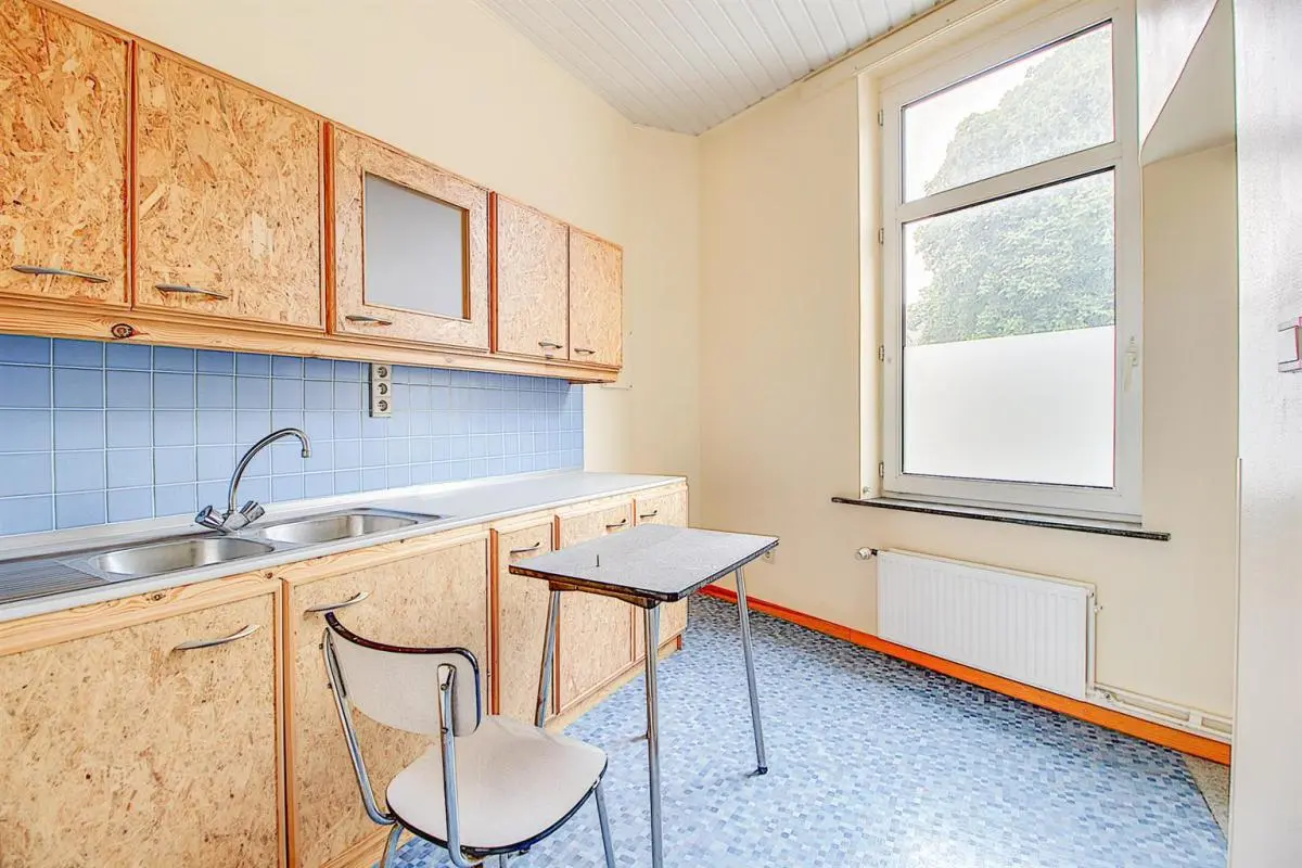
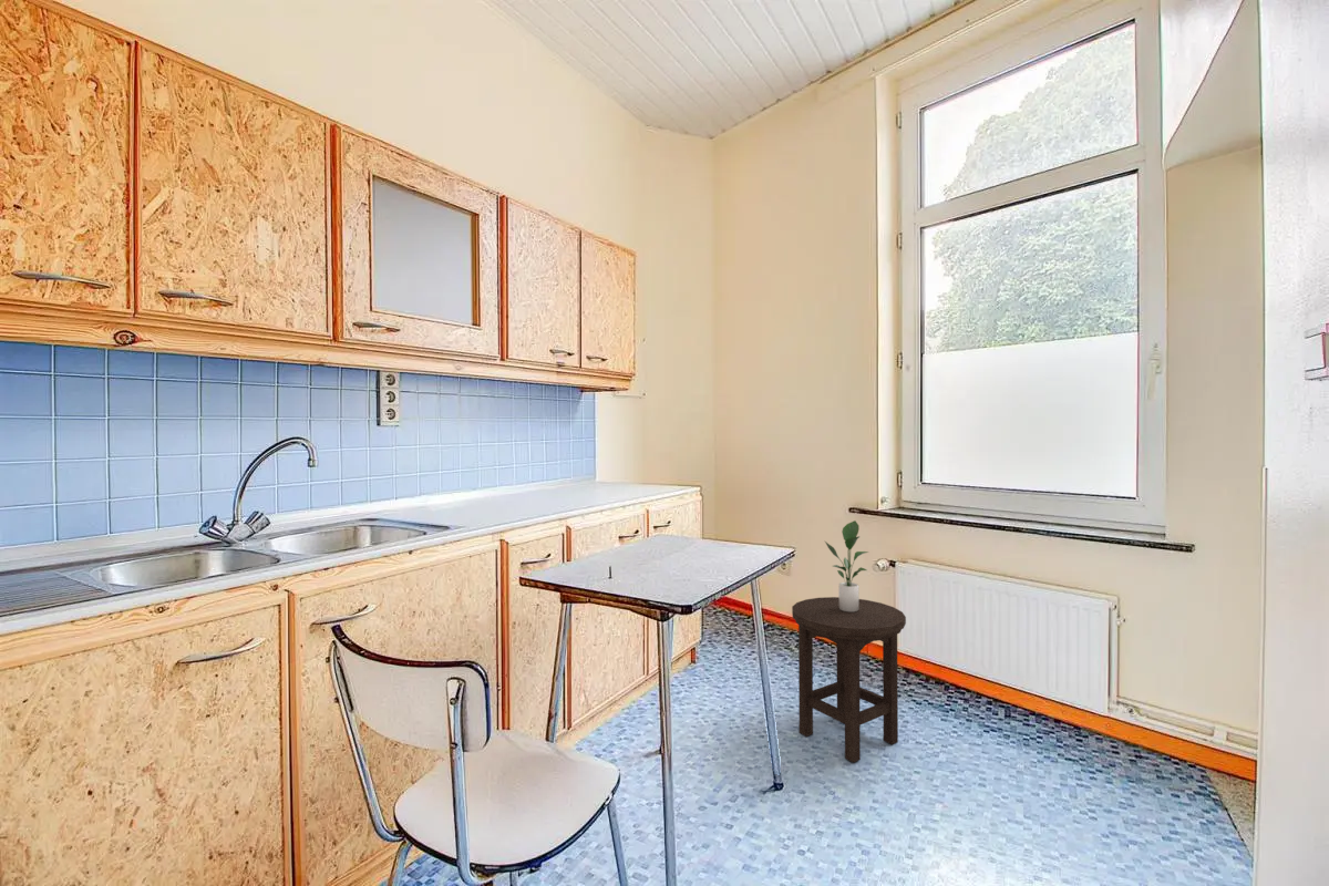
+ potted plant (846, 565)
+ stool (847, 673)
